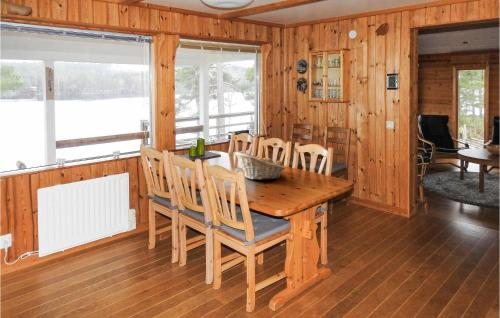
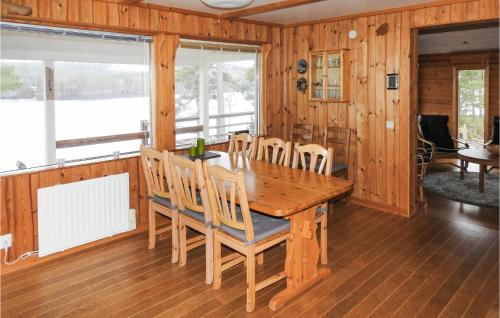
- fruit basket (259, 164)
